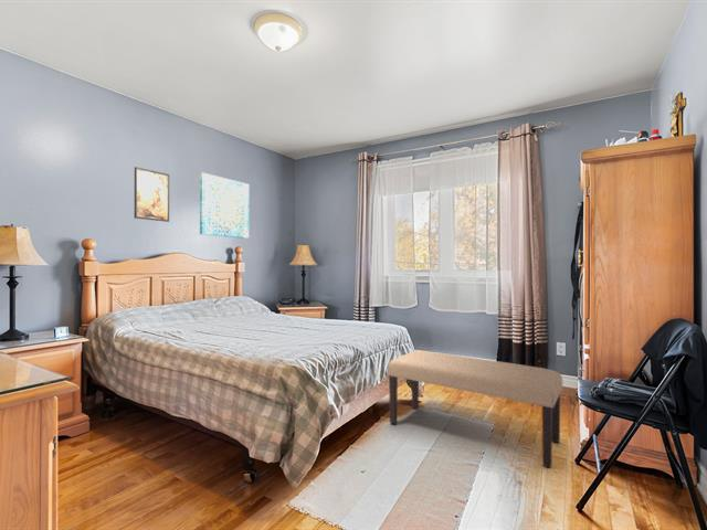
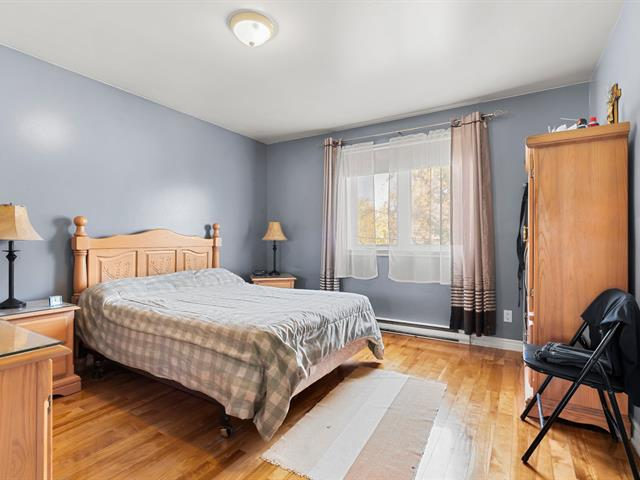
- wall art (225, 208)
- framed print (152, 195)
- bench (469, 391)
